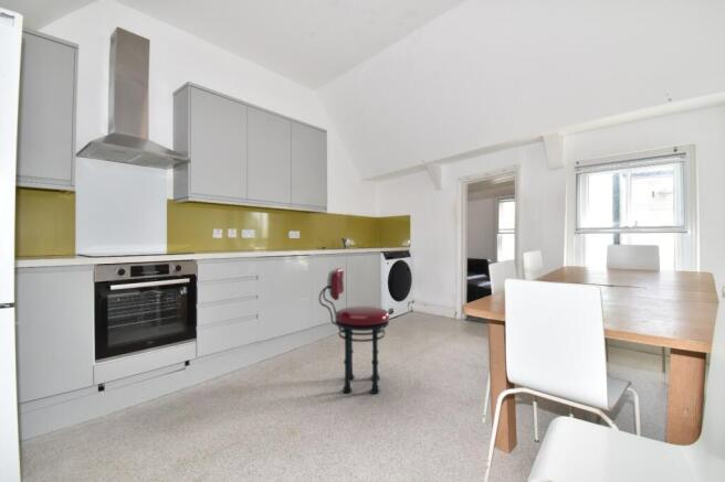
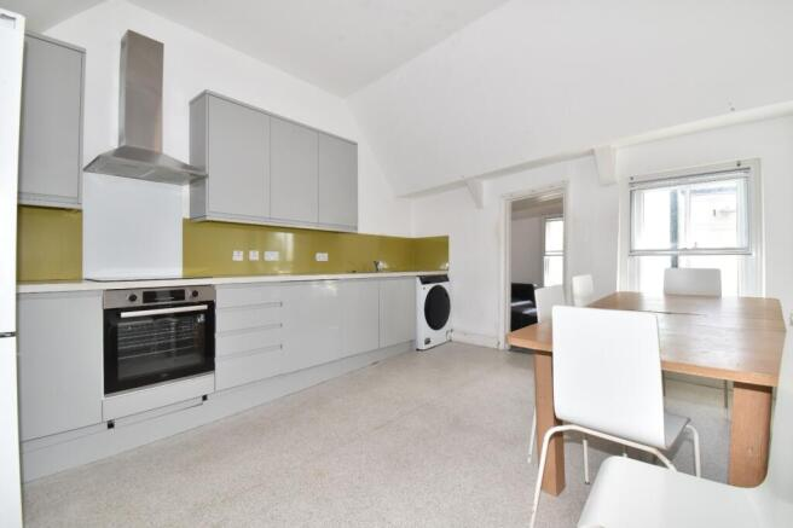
- stool (355, 326)
